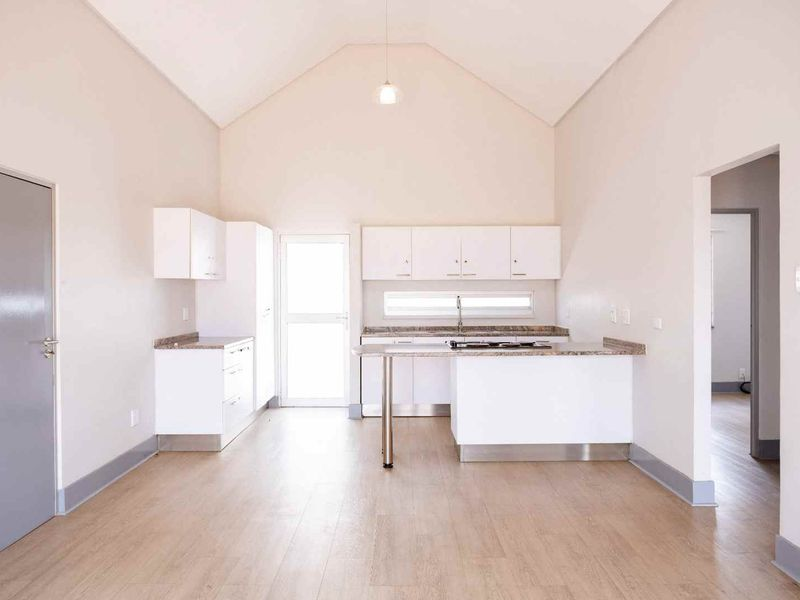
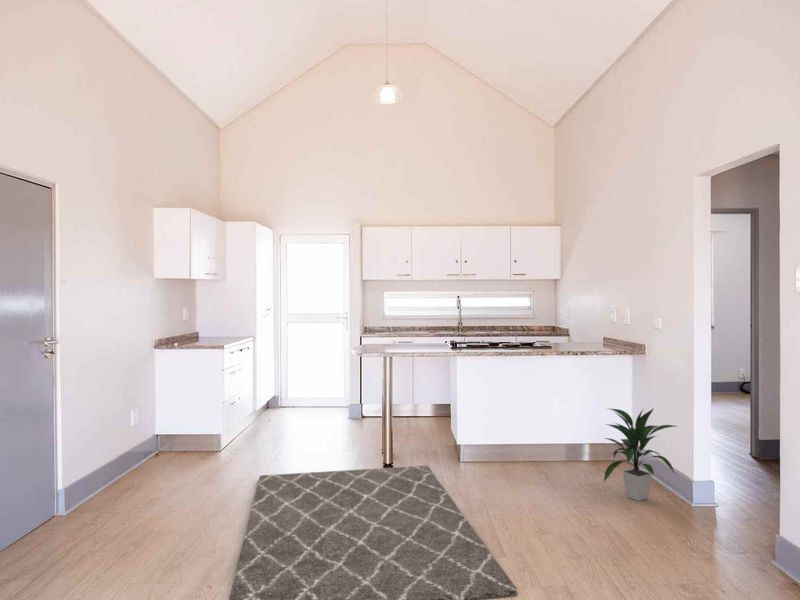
+ rug (357, 520)
+ indoor plant (633, 450)
